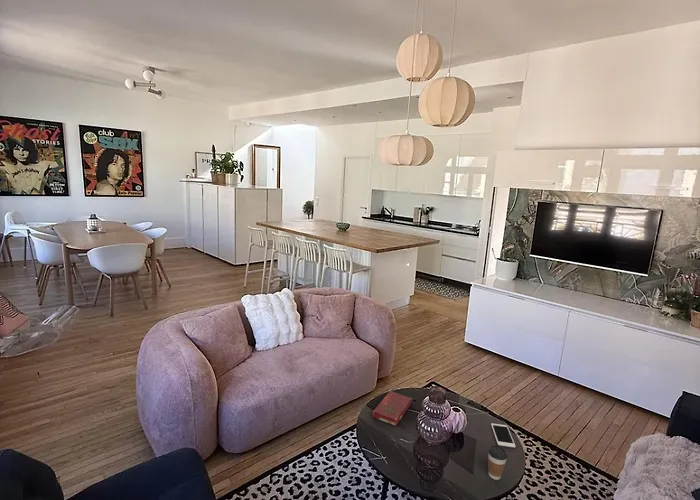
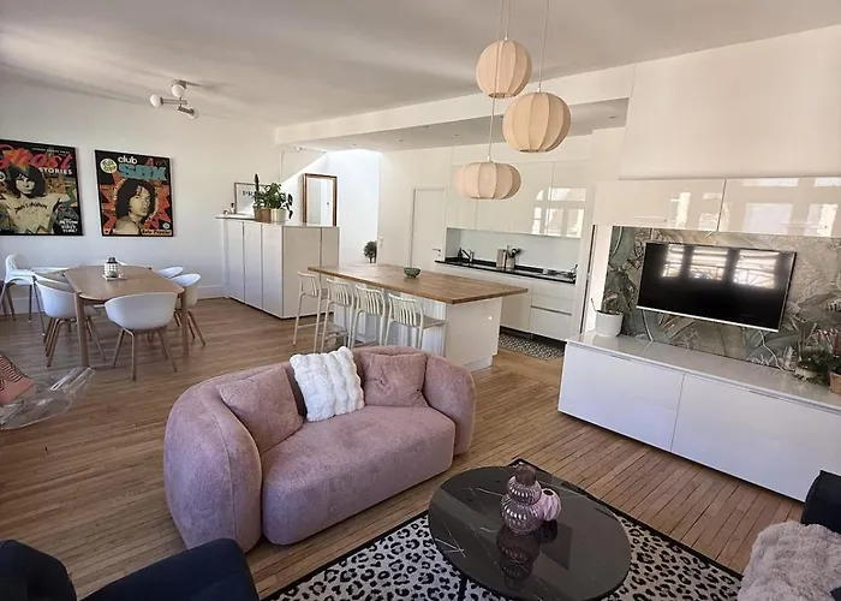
- book (392, 407)
- coffee cup (496, 463)
- cell phone (502, 434)
